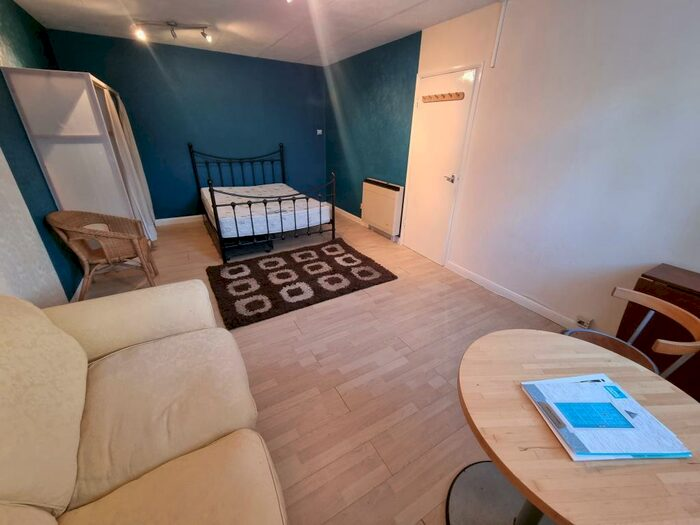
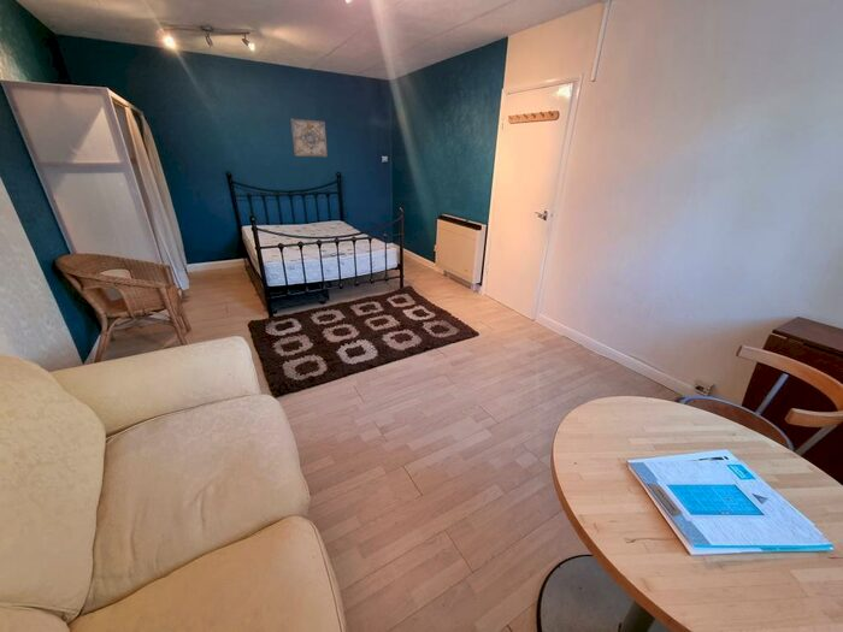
+ wall art (310, 138)
